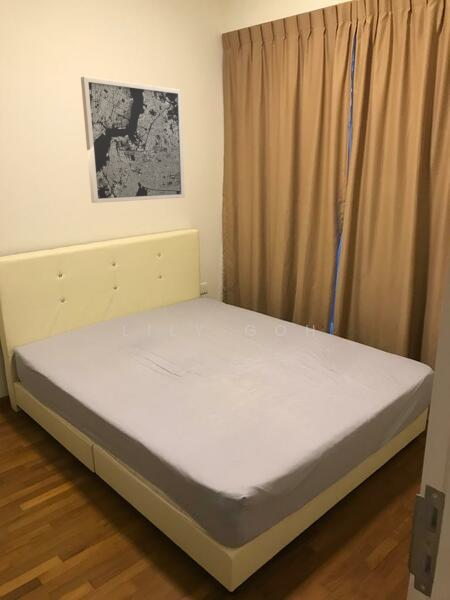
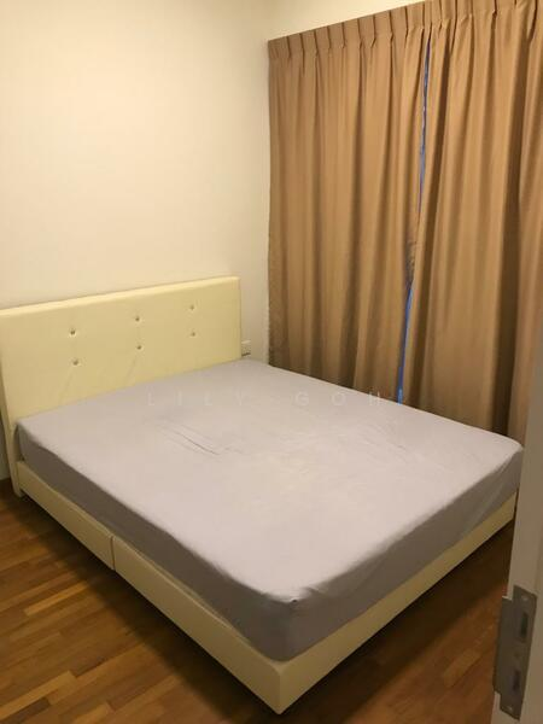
- wall art (137, 143)
